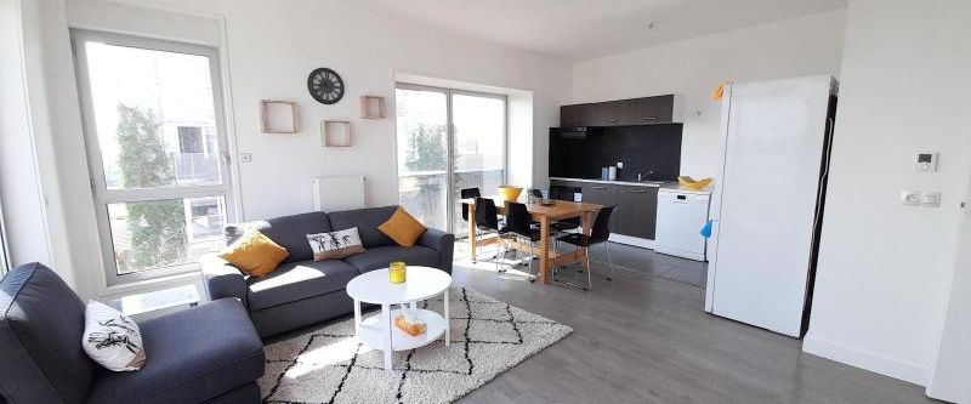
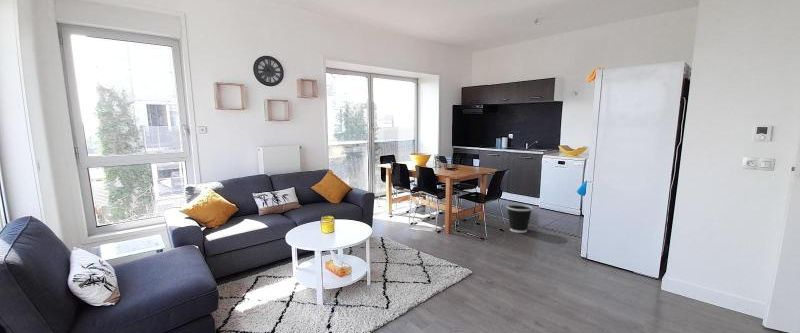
+ wastebasket (518, 218)
